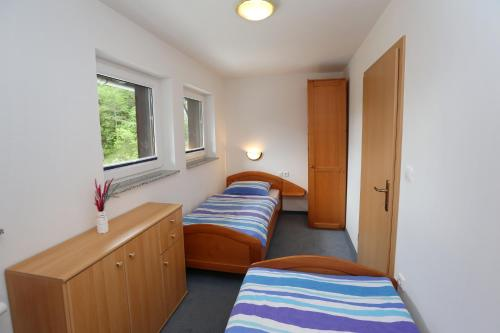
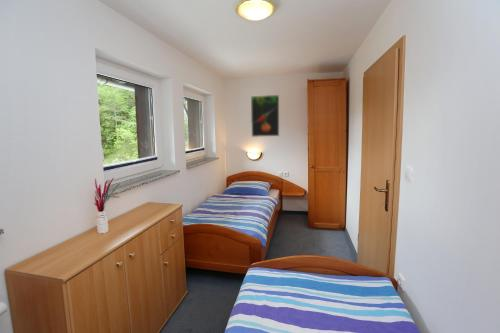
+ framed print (265, 116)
